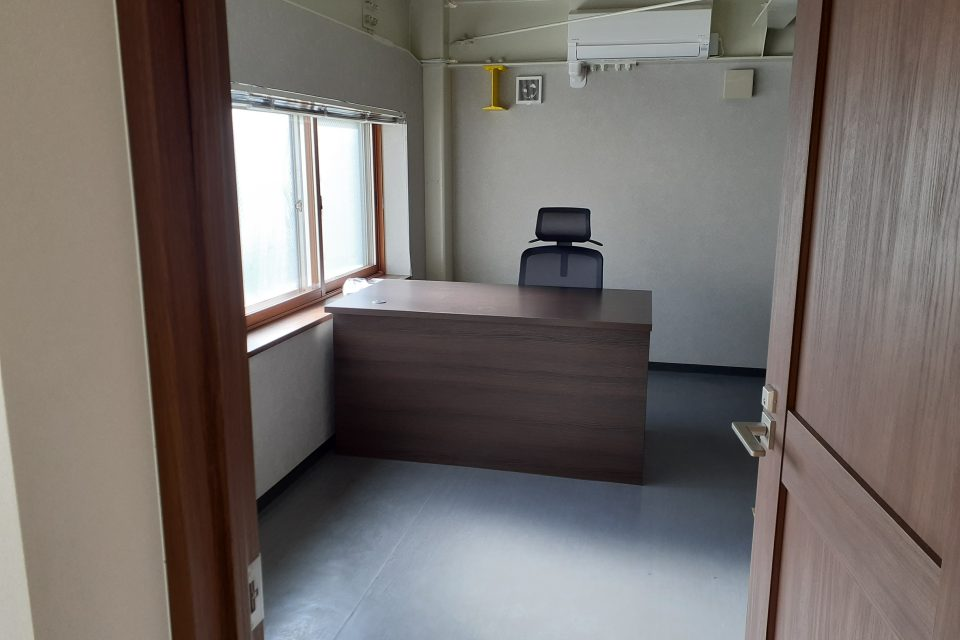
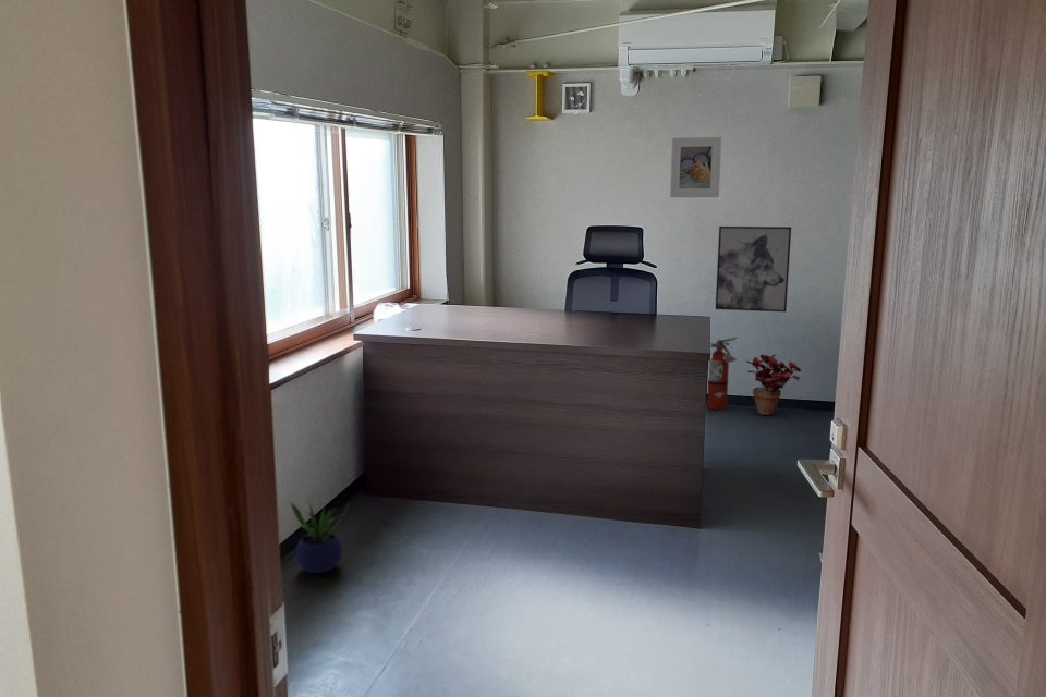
+ wall art (752, 268)
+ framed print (695, 168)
+ potted plant (771, 384)
+ potted plant (317, 533)
+ fire extinguisher (718, 372)
